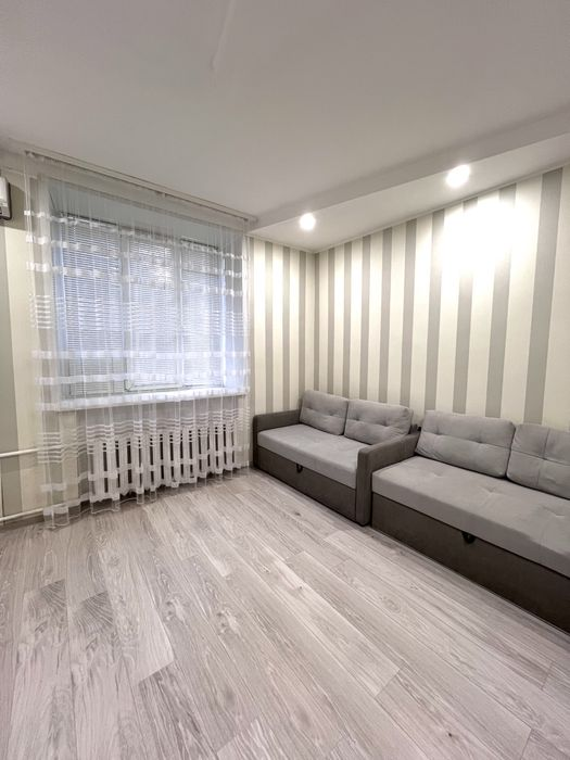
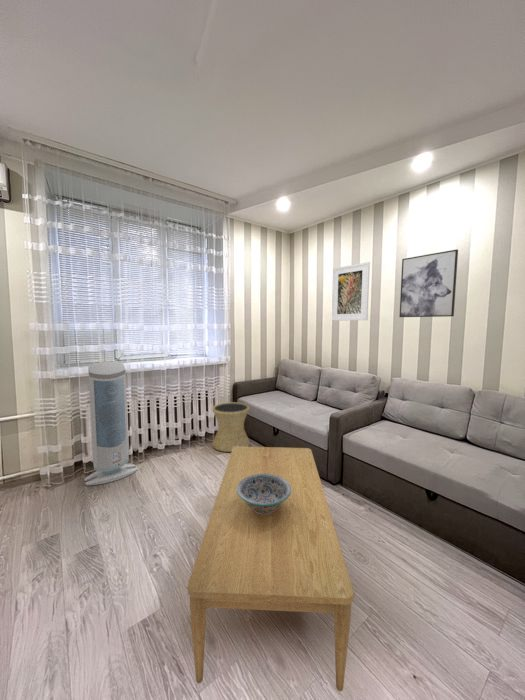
+ side table (231, 425)
+ decorative bowl (263, 497)
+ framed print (349, 293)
+ coffee table (270, 526)
+ air purifier (109, 419)
+ wall art (426, 286)
